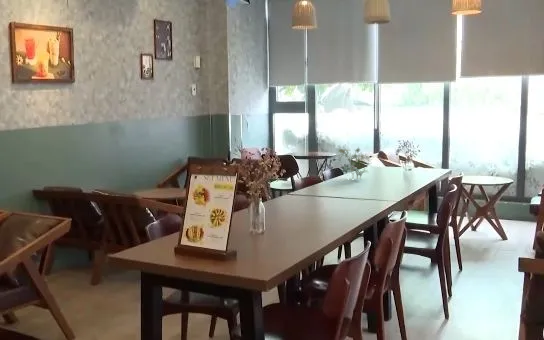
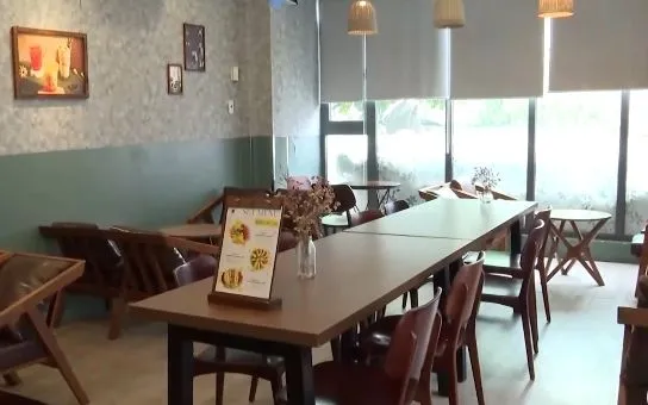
- flower bouquet (353, 162)
